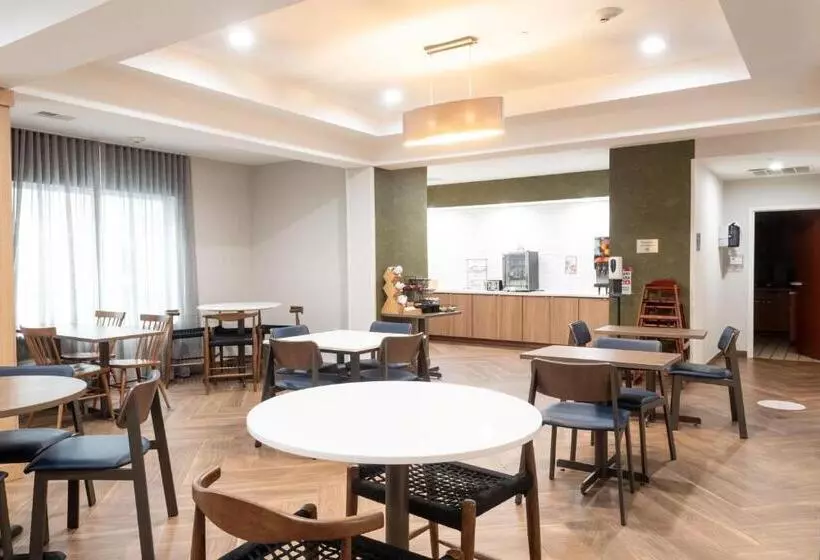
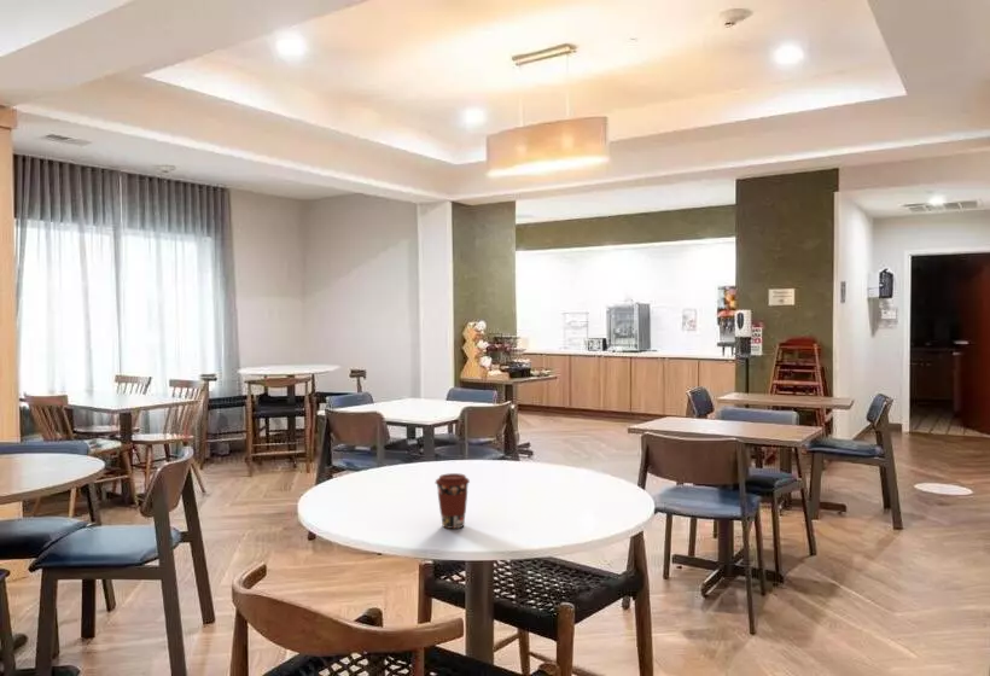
+ coffee cup (453, 500)
